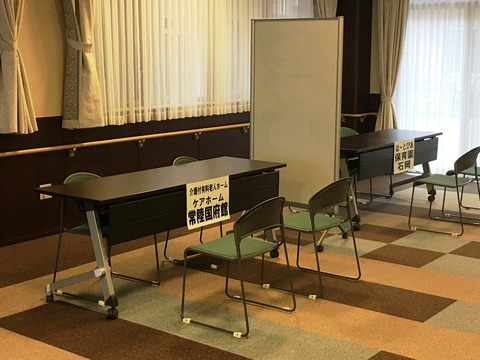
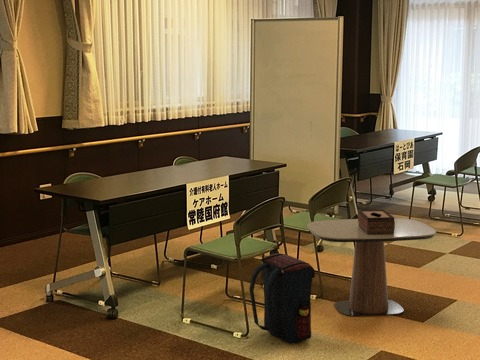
+ satchel (282, 298)
+ side table (369, 267)
+ tissue box (375, 221)
